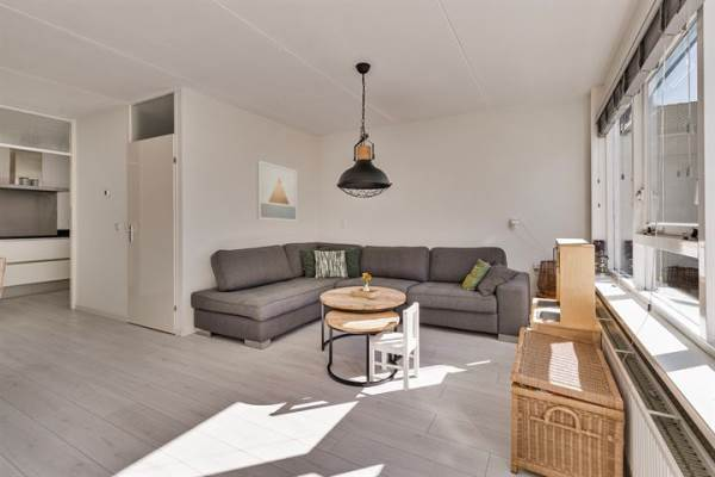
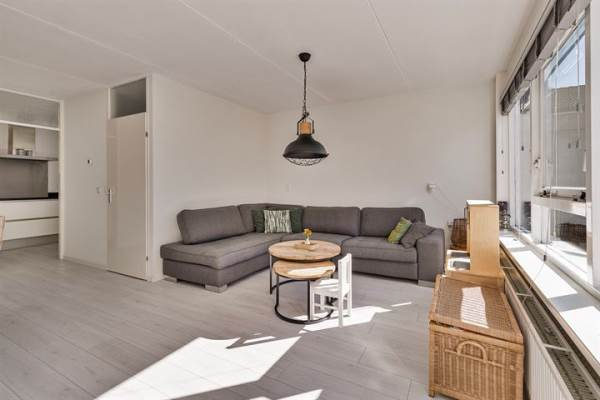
- wall art (278, 193)
